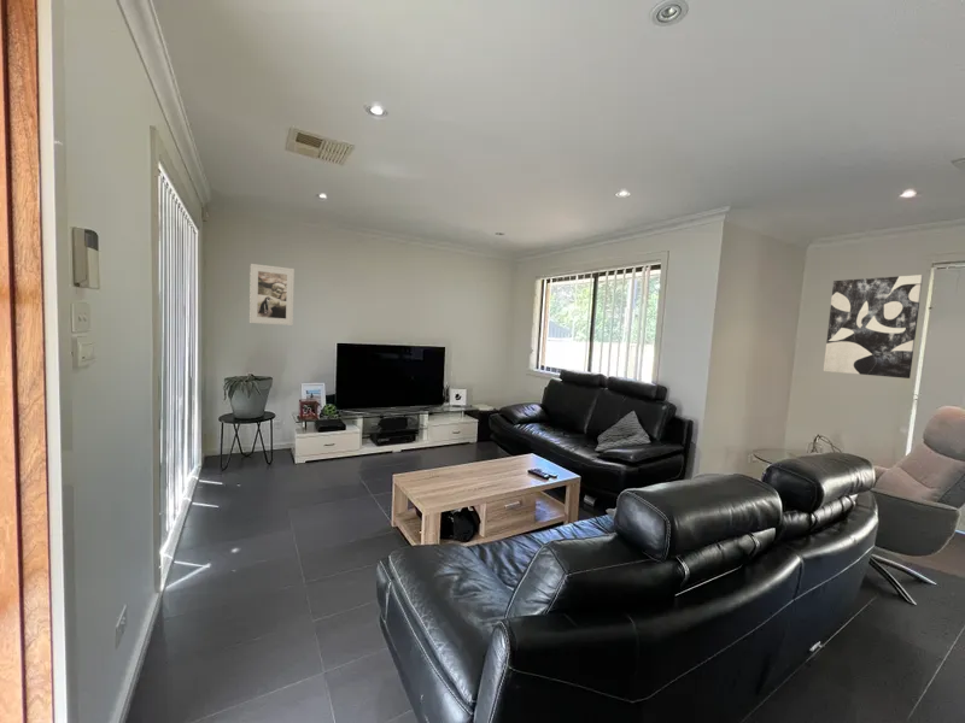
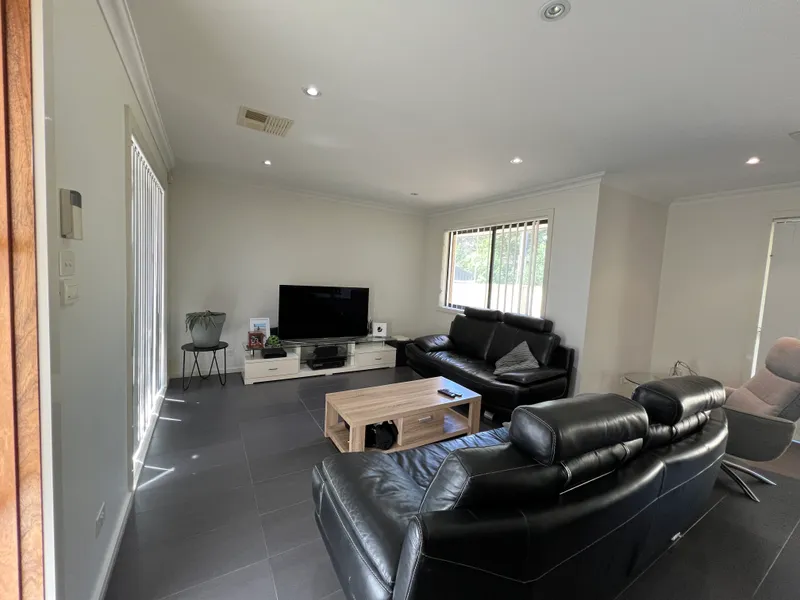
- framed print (271, 295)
- wall art (868, 327)
